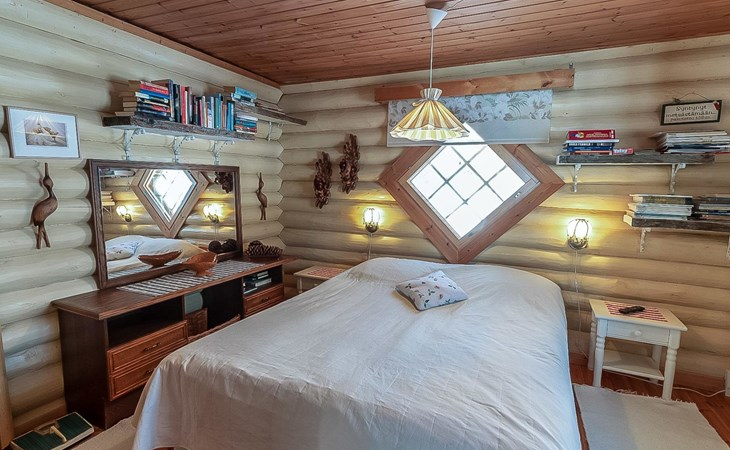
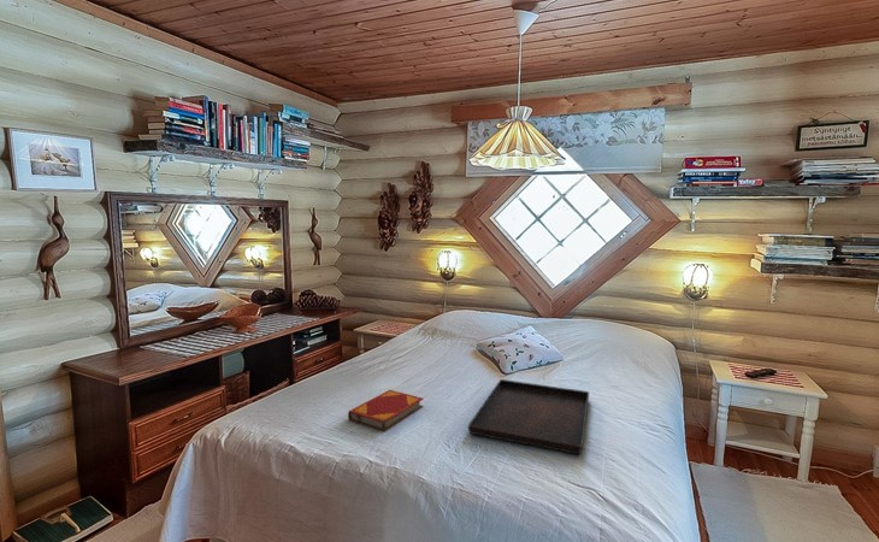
+ serving tray (533, 411)
+ hardback book (387, 408)
